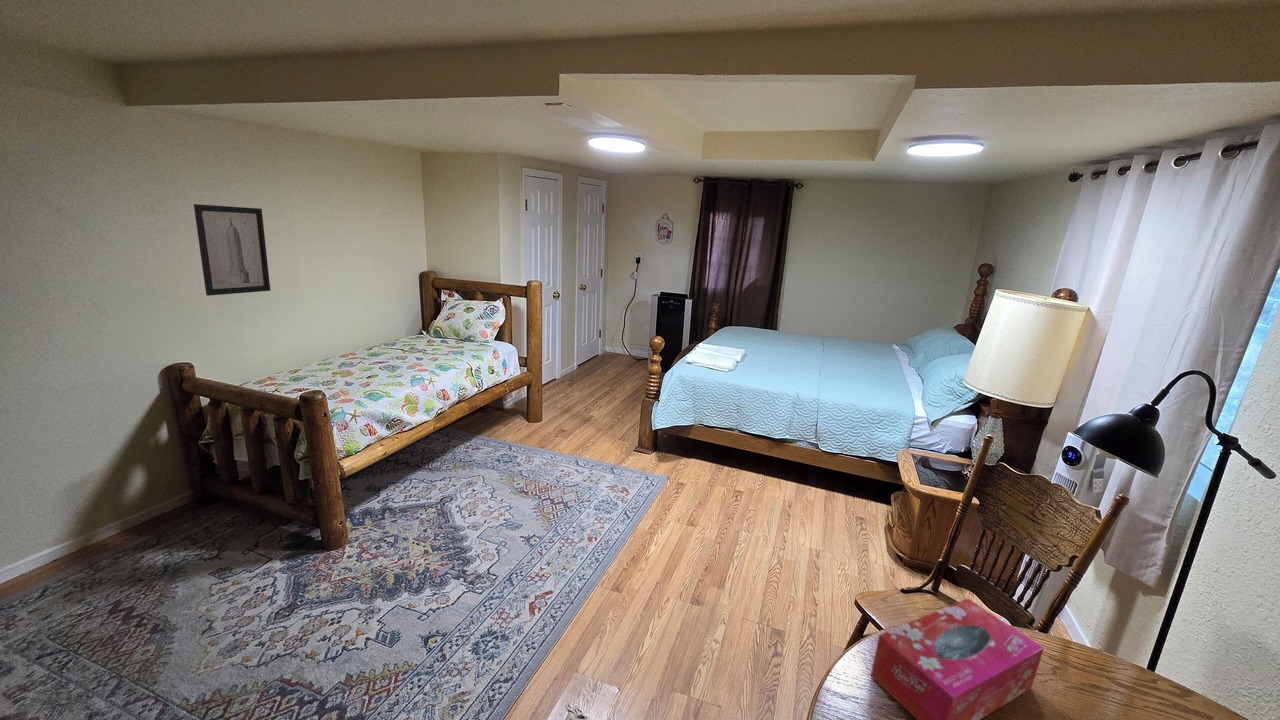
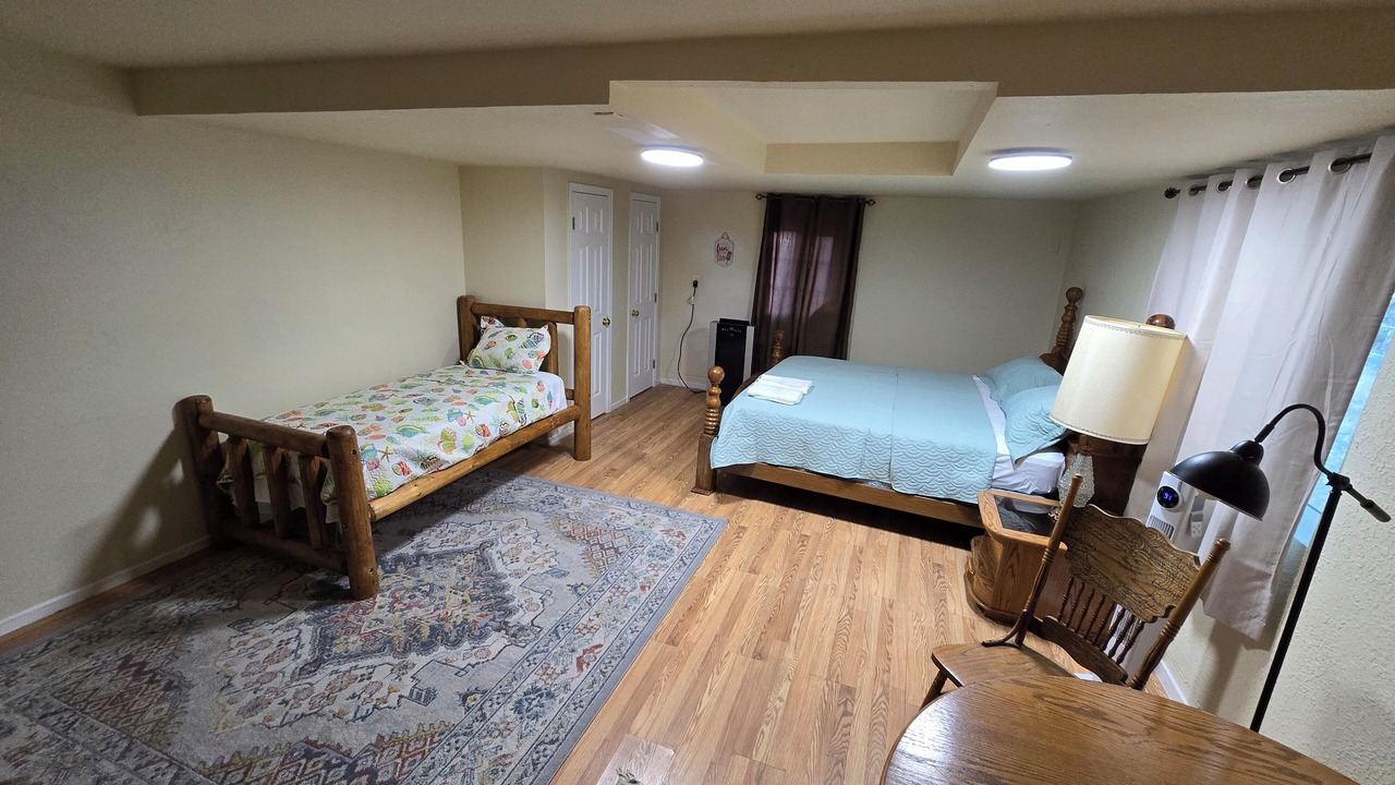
- wall art (234, 250)
- tissue box (956, 662)
